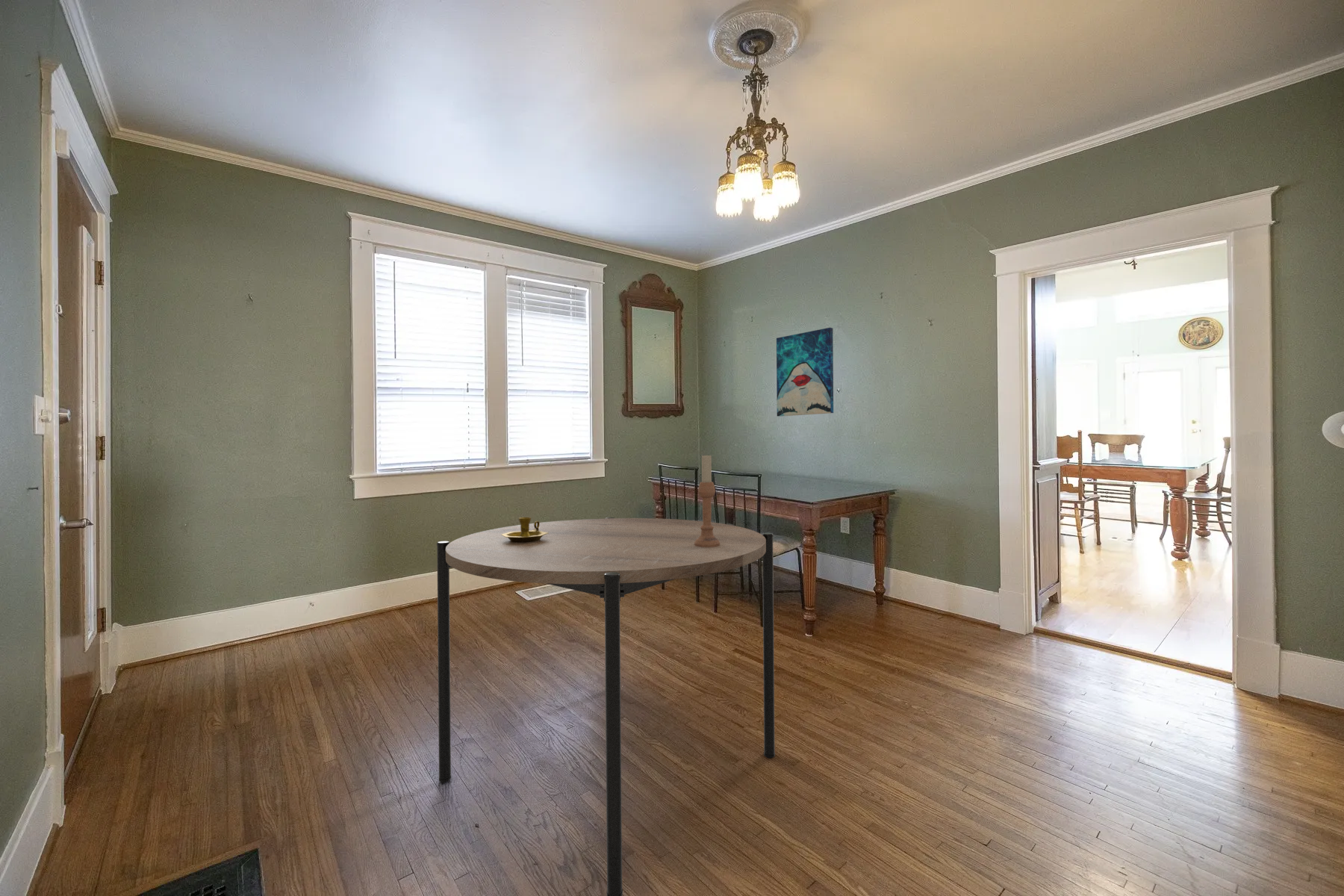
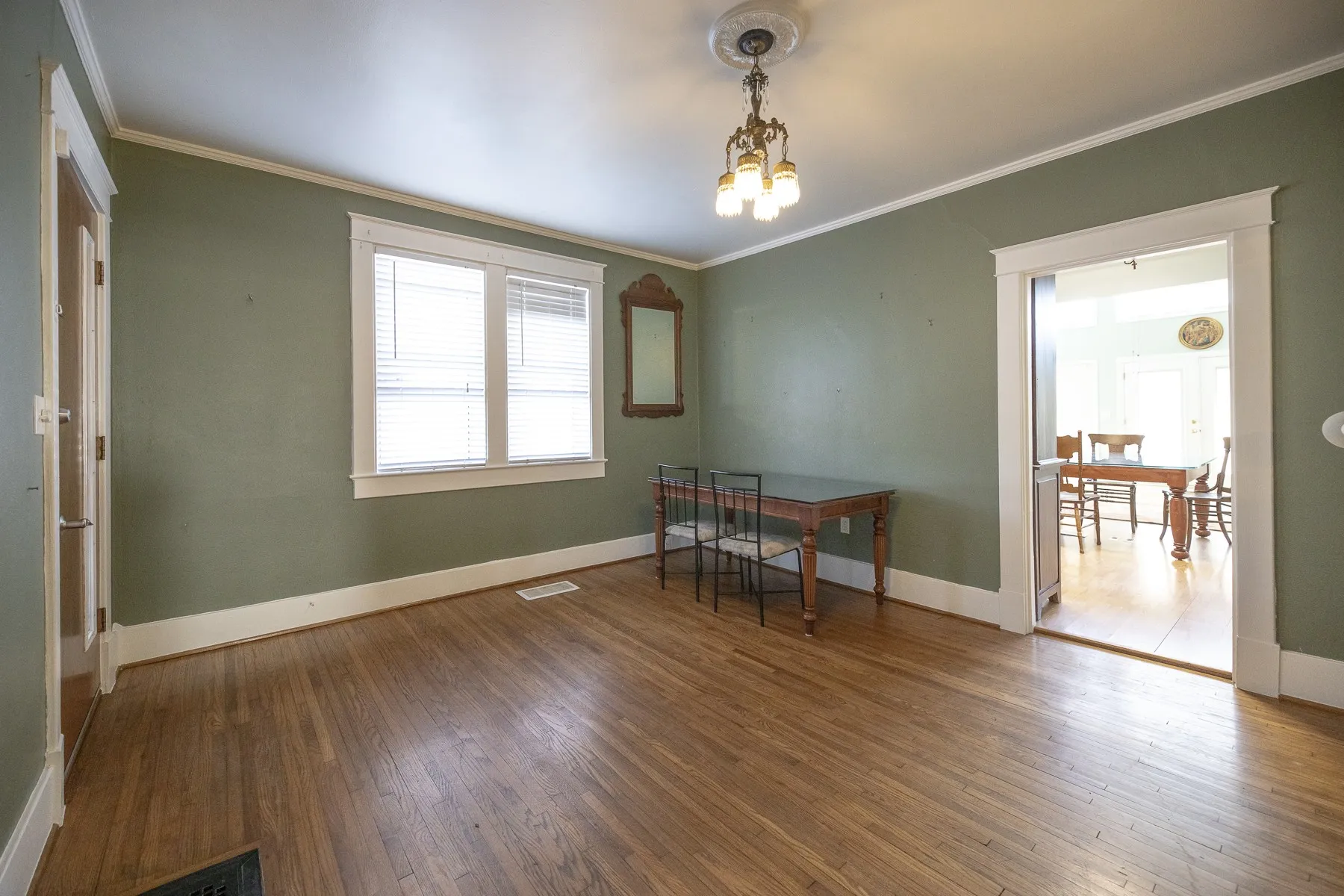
- wall art (803, 373)
- dining table (612, 652)
- candlestick (525, 528)
- candlestick (706, 498)
